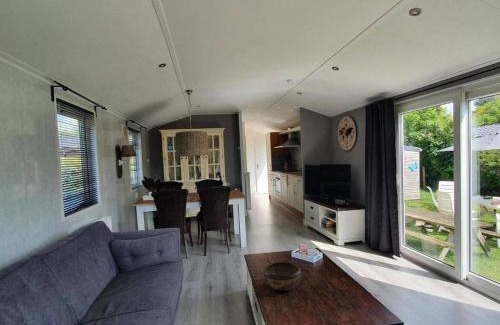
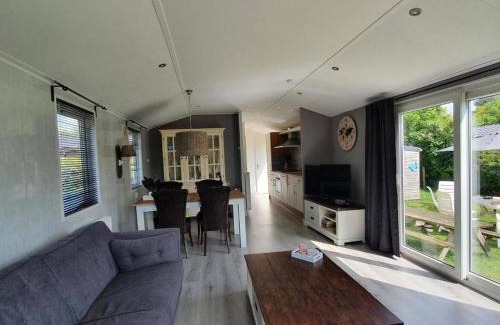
- decorative bowl (282, 277)
